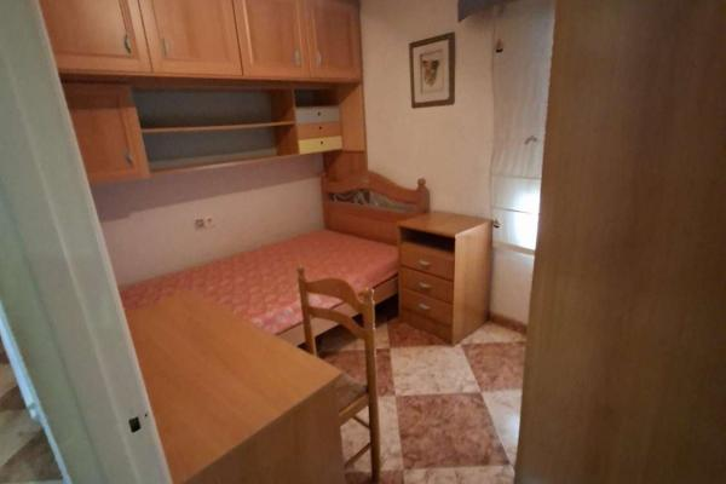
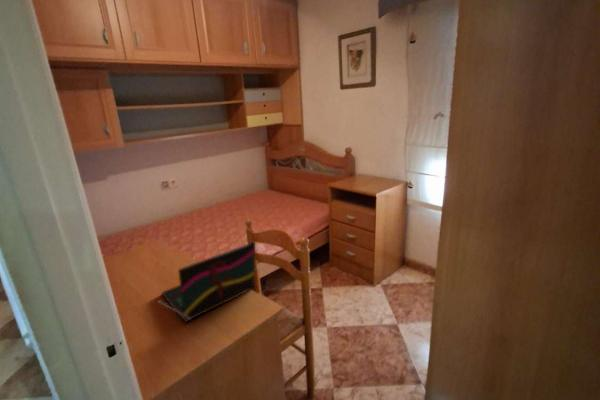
+ laptop (197, 272)
